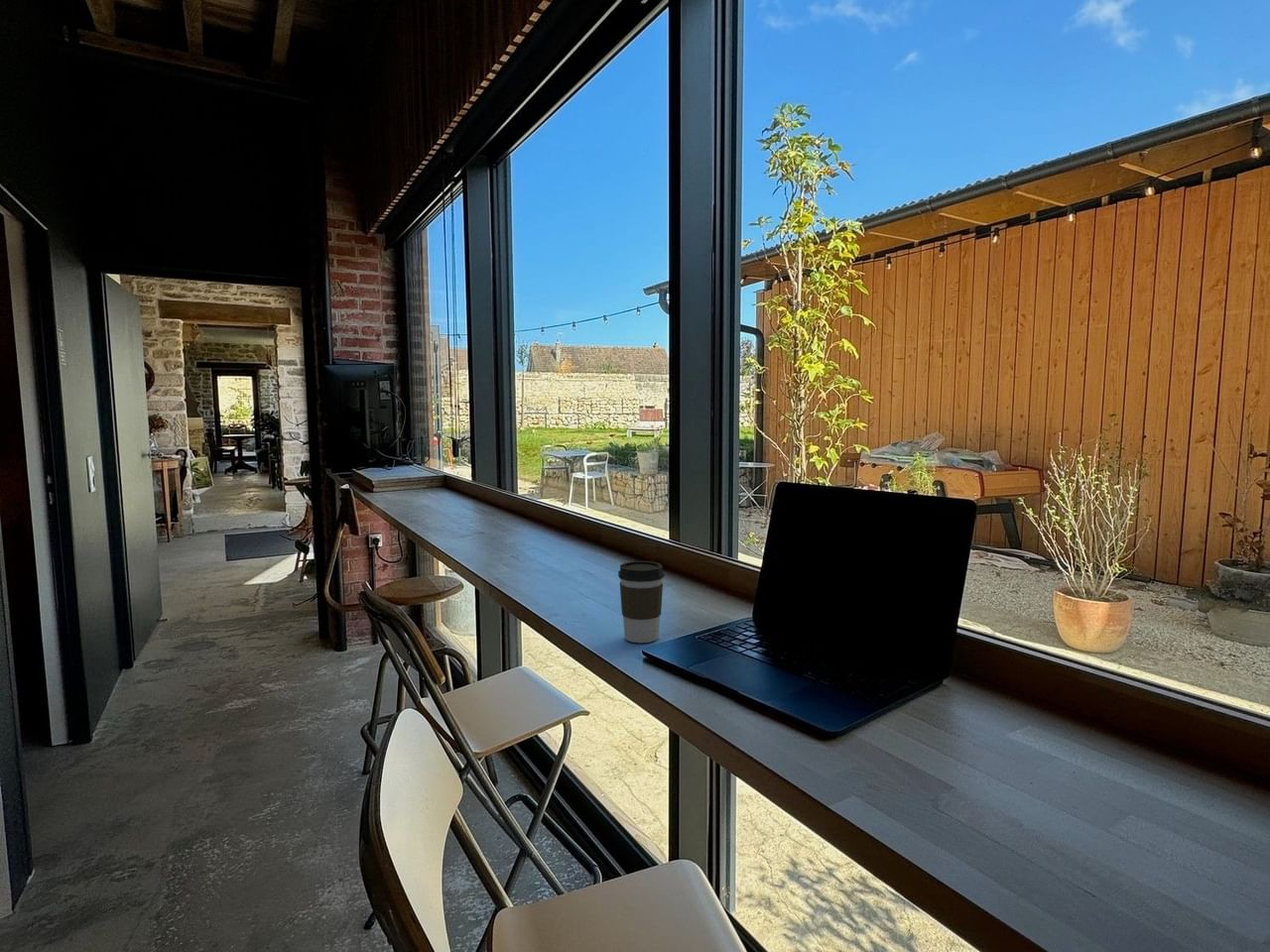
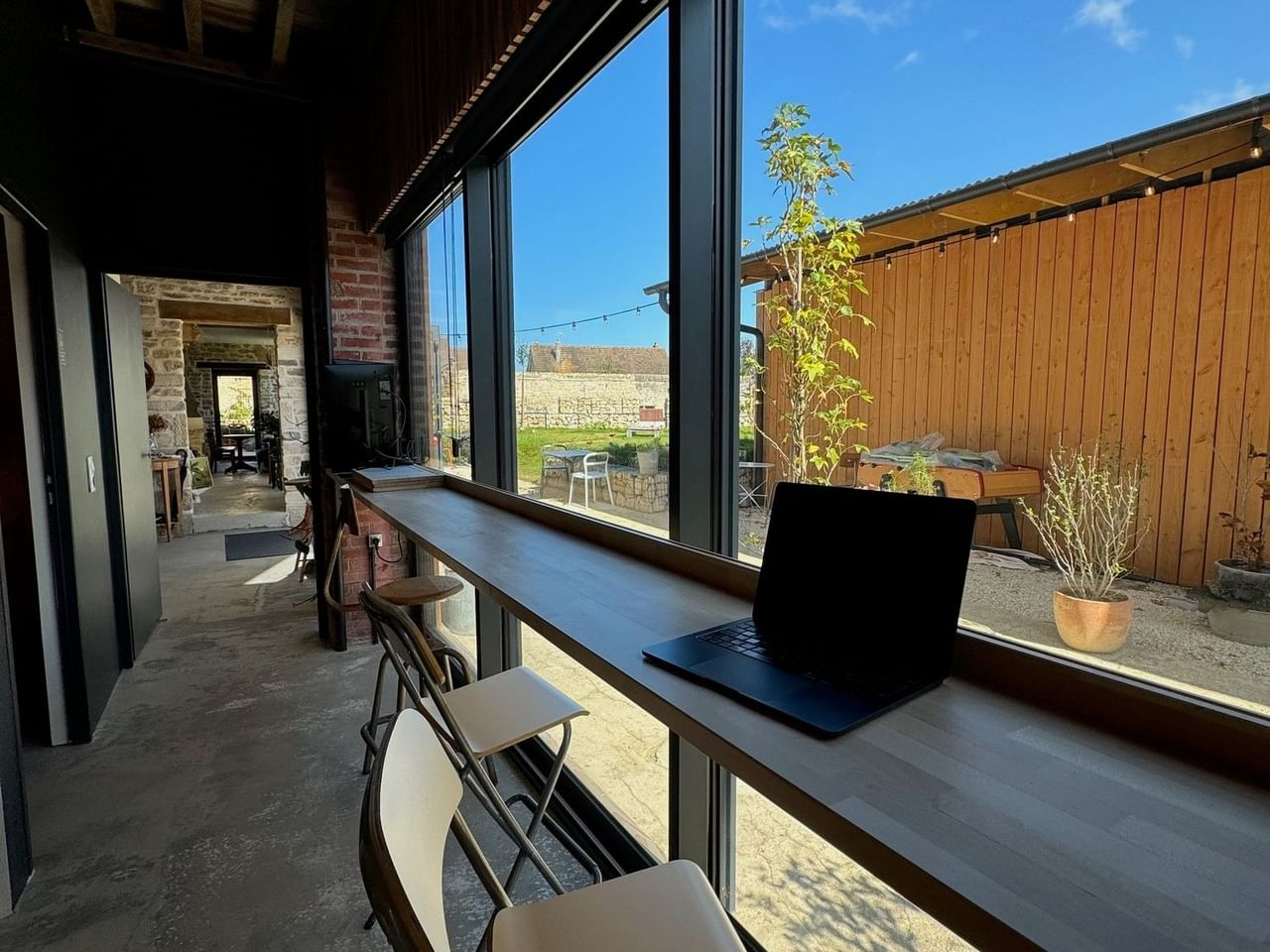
- coffee cup (641, 601)
